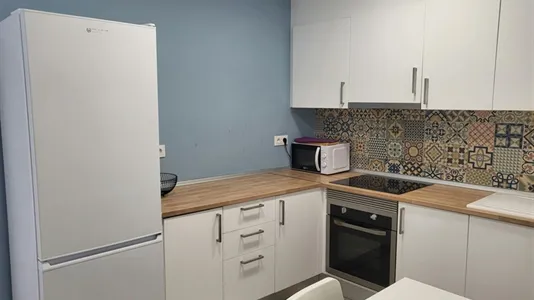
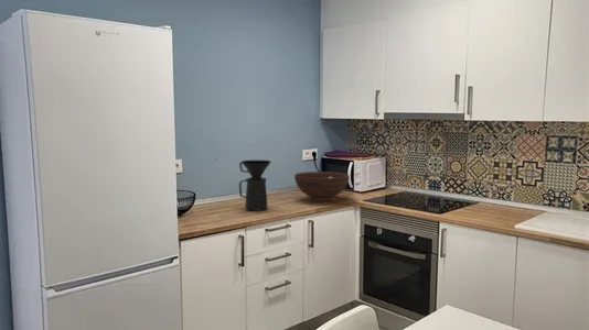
+ fruit bowl (321, 187)
+ coffee maker (256, 185)
